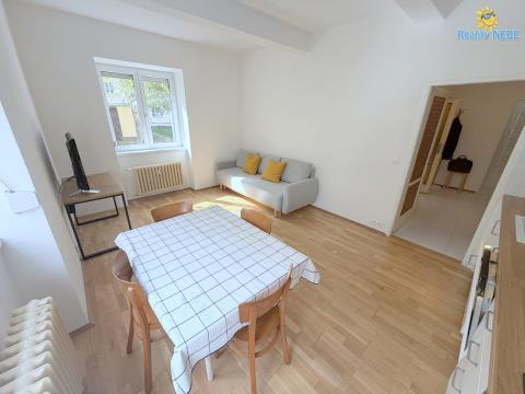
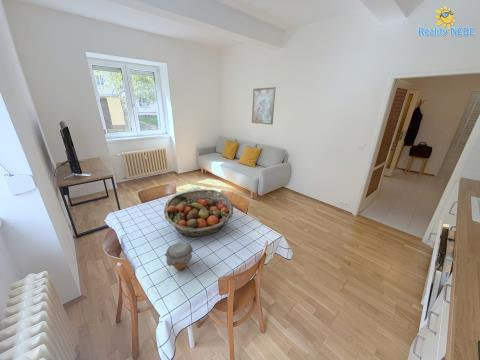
+ fruit basket (199, 212)
+ jar (179, 256)
+ wall art (262, 106)
